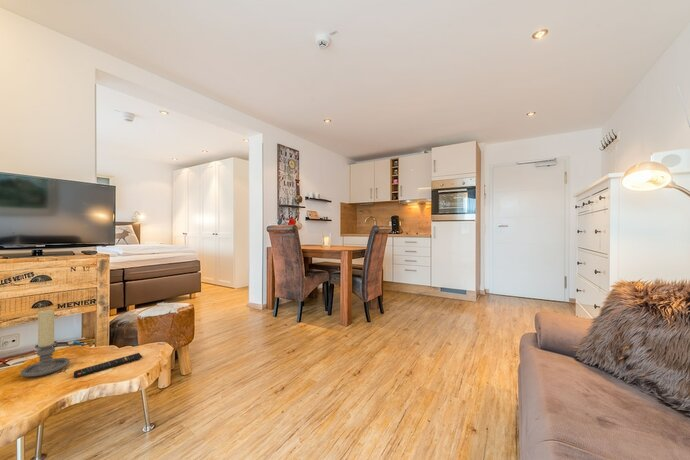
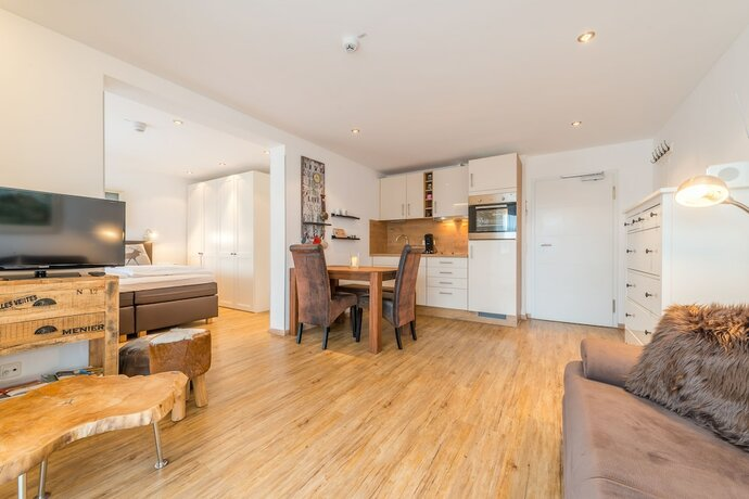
- remote control (109, 364)
- candle holder (45, 339)
